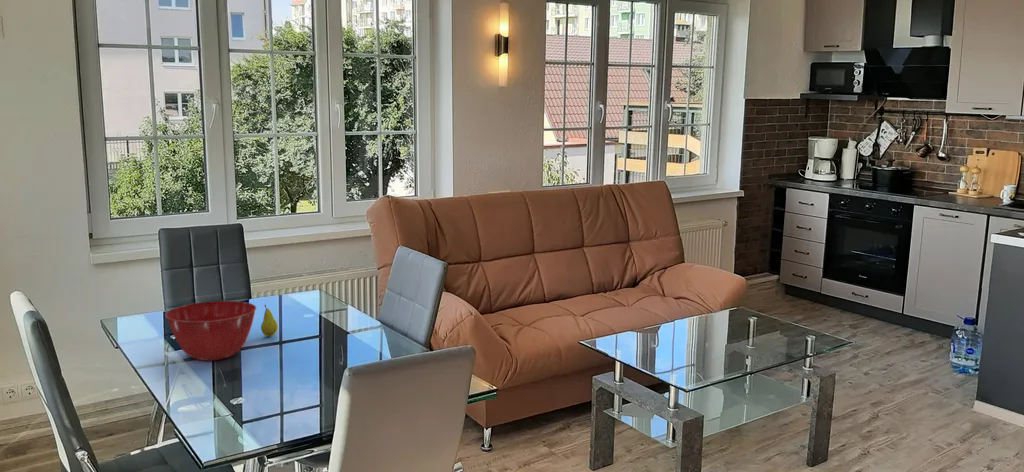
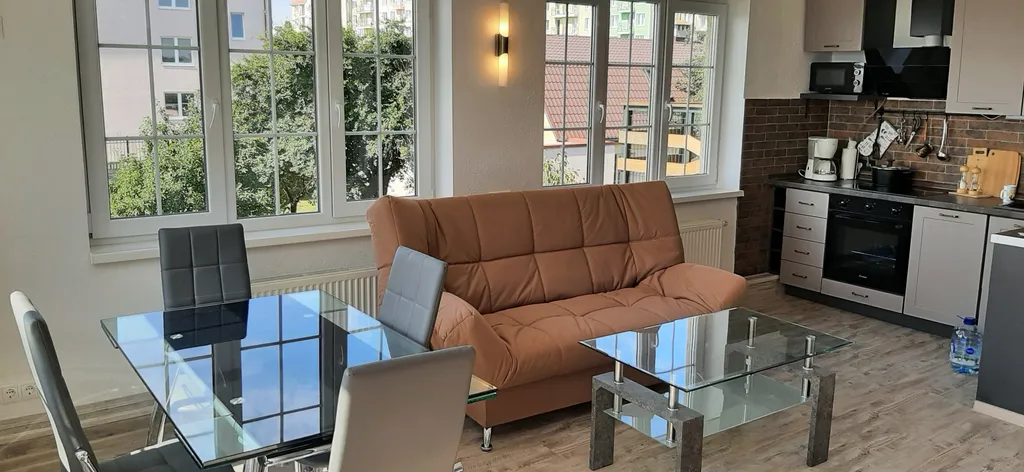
- mixing bowl (212, 332)
- fruit (268, 319)
